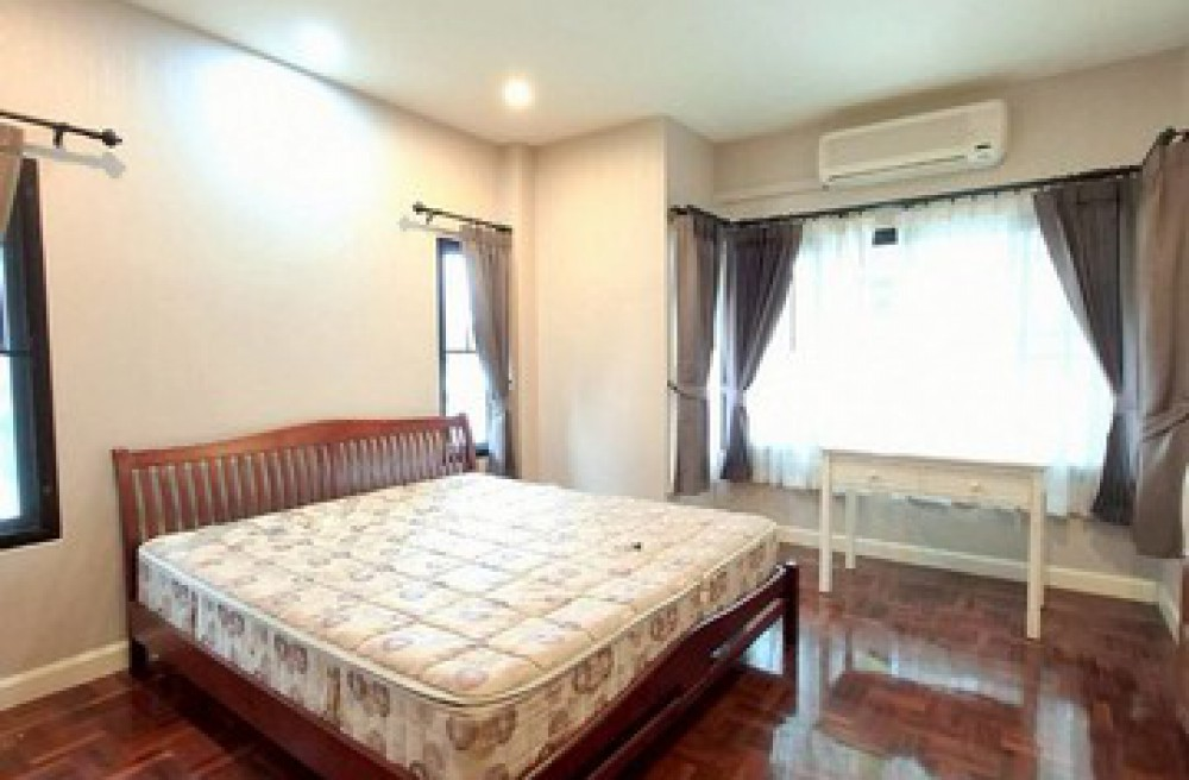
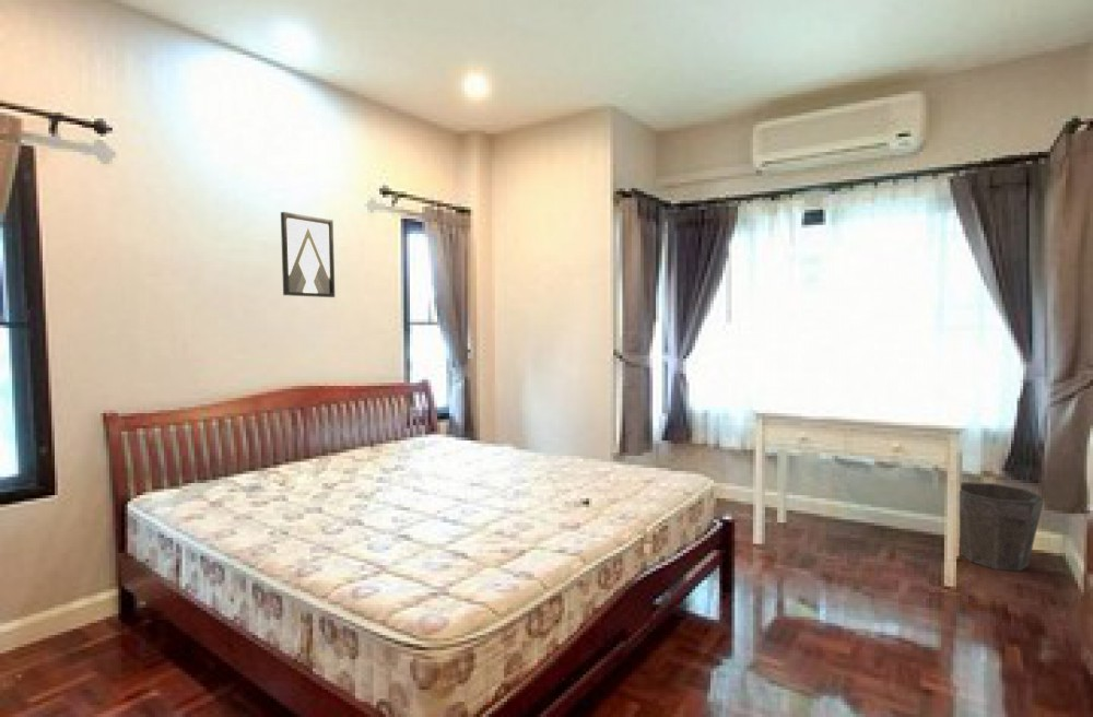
+ waste bin (995, 526)
+ wall art (308, 256)
